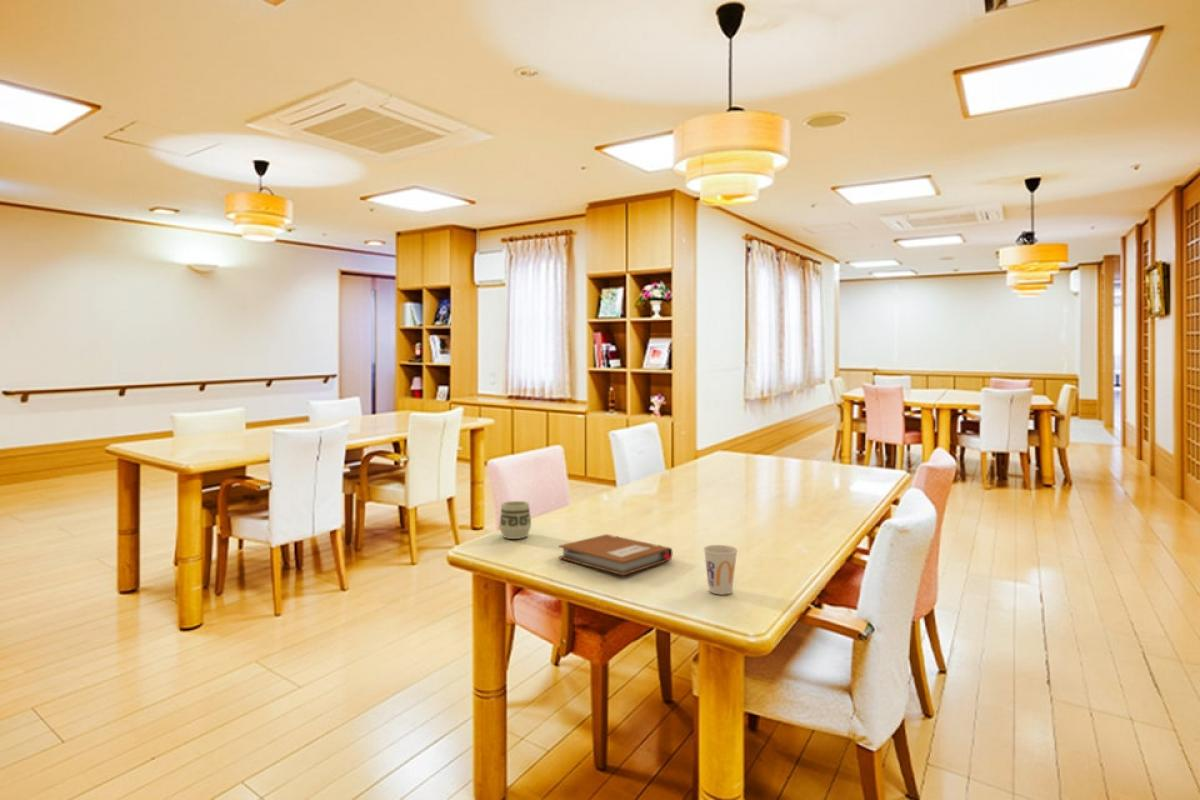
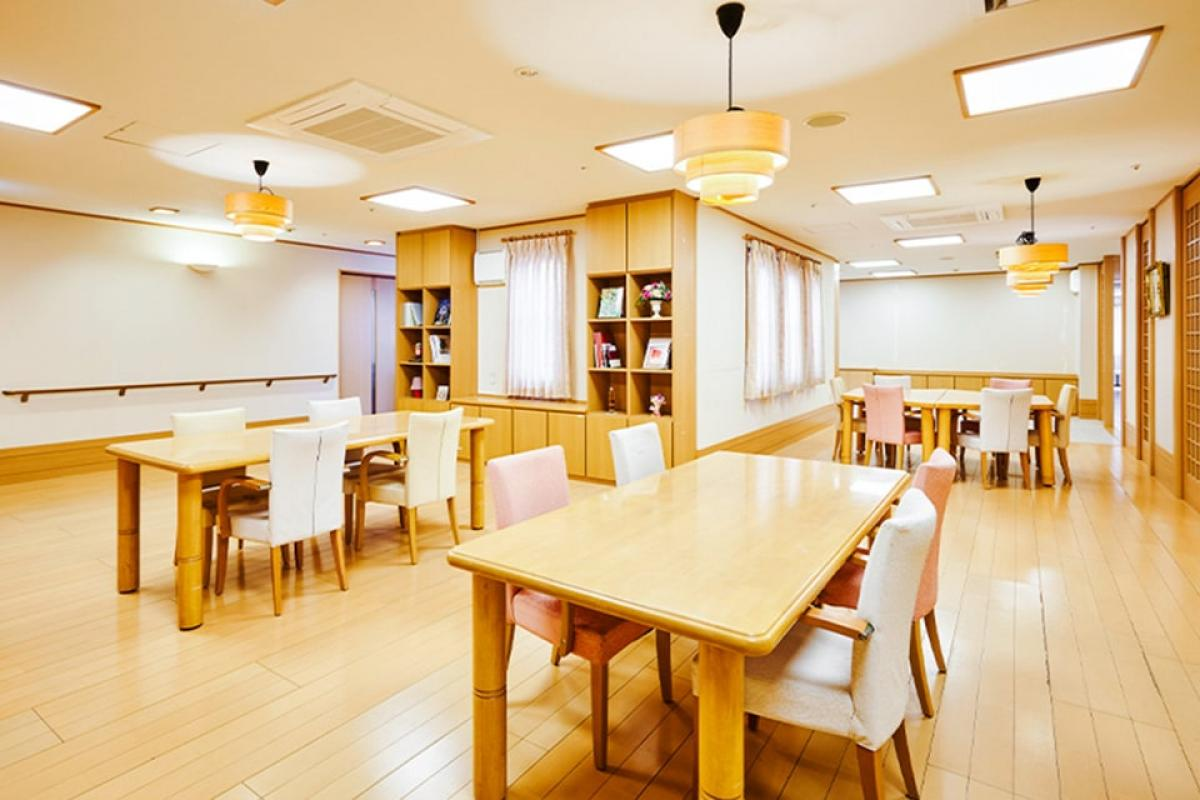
- cup (515, 519)
- notebook (617, 552)
- cup (720, 569)
